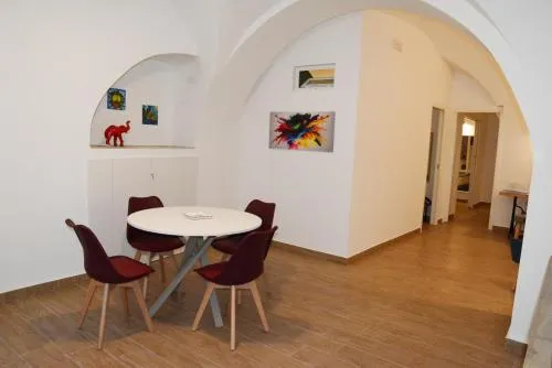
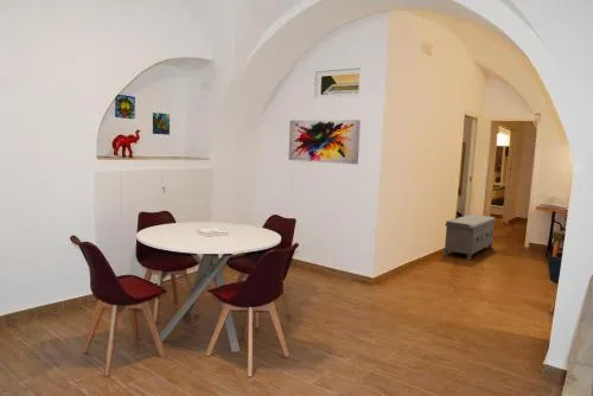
+ bench (470, 235)
